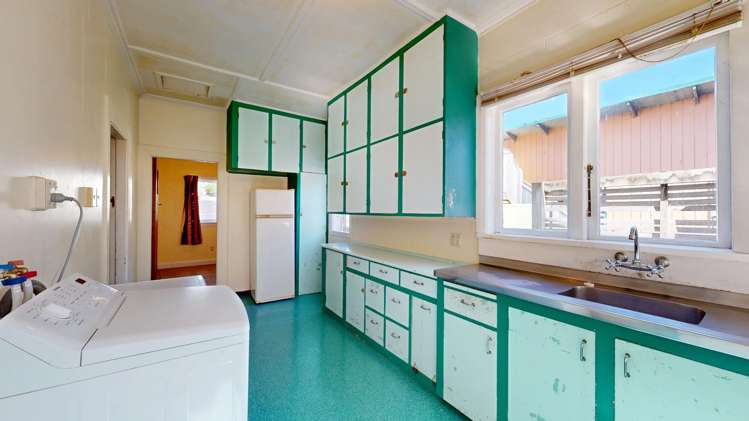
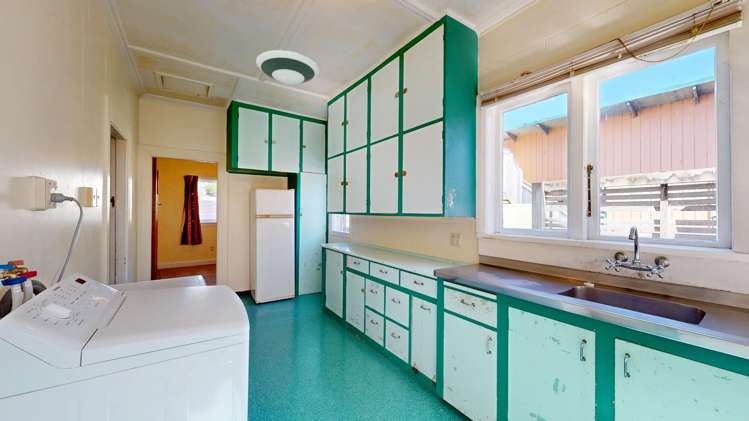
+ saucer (288, 74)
